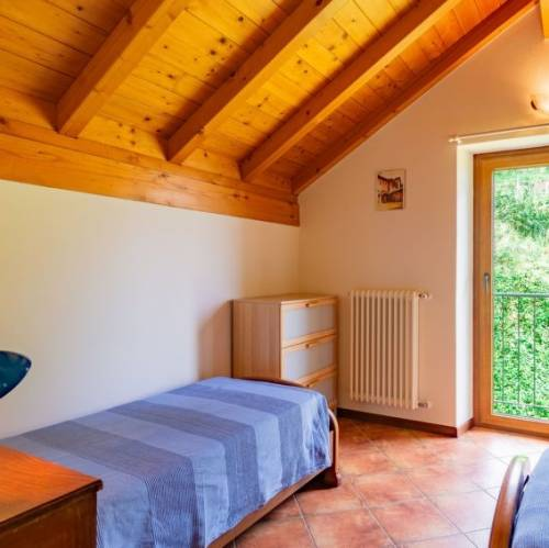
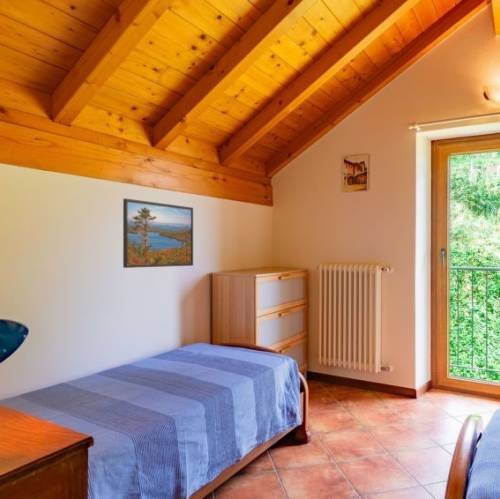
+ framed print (161, 235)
